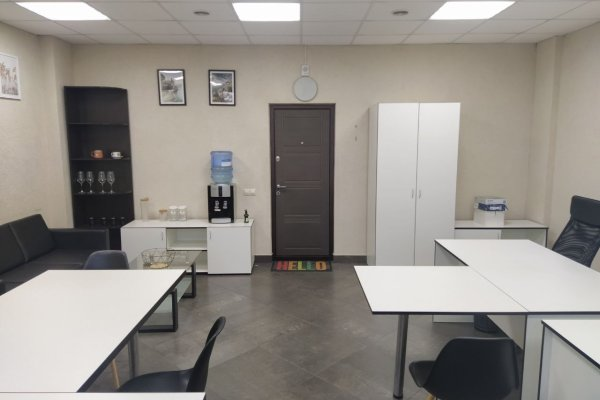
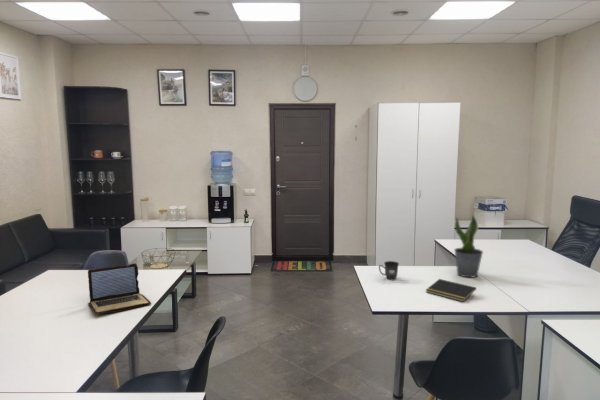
+ potted plant (468, 245)
+ notepad (450, 289)
+ mug (388, 270)
+ laptop (118, 287)
